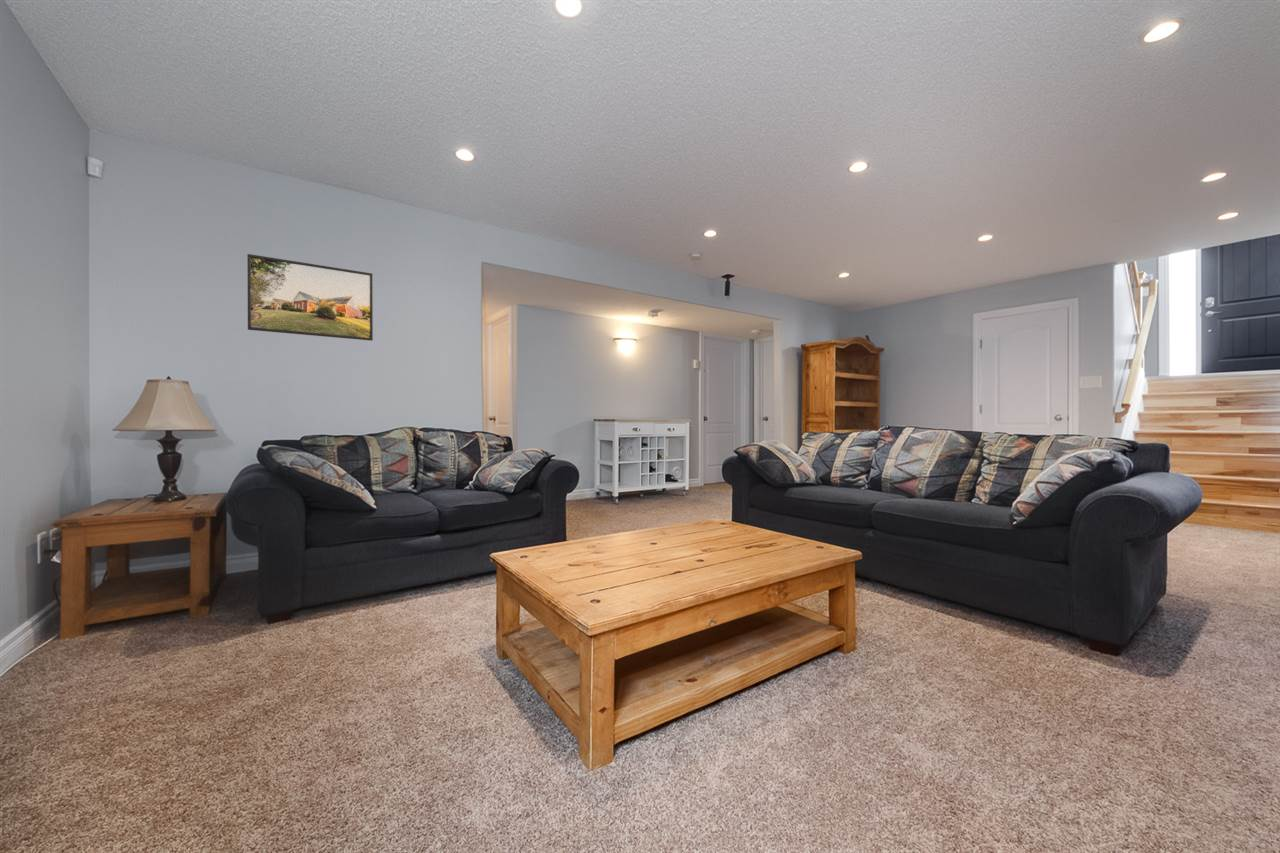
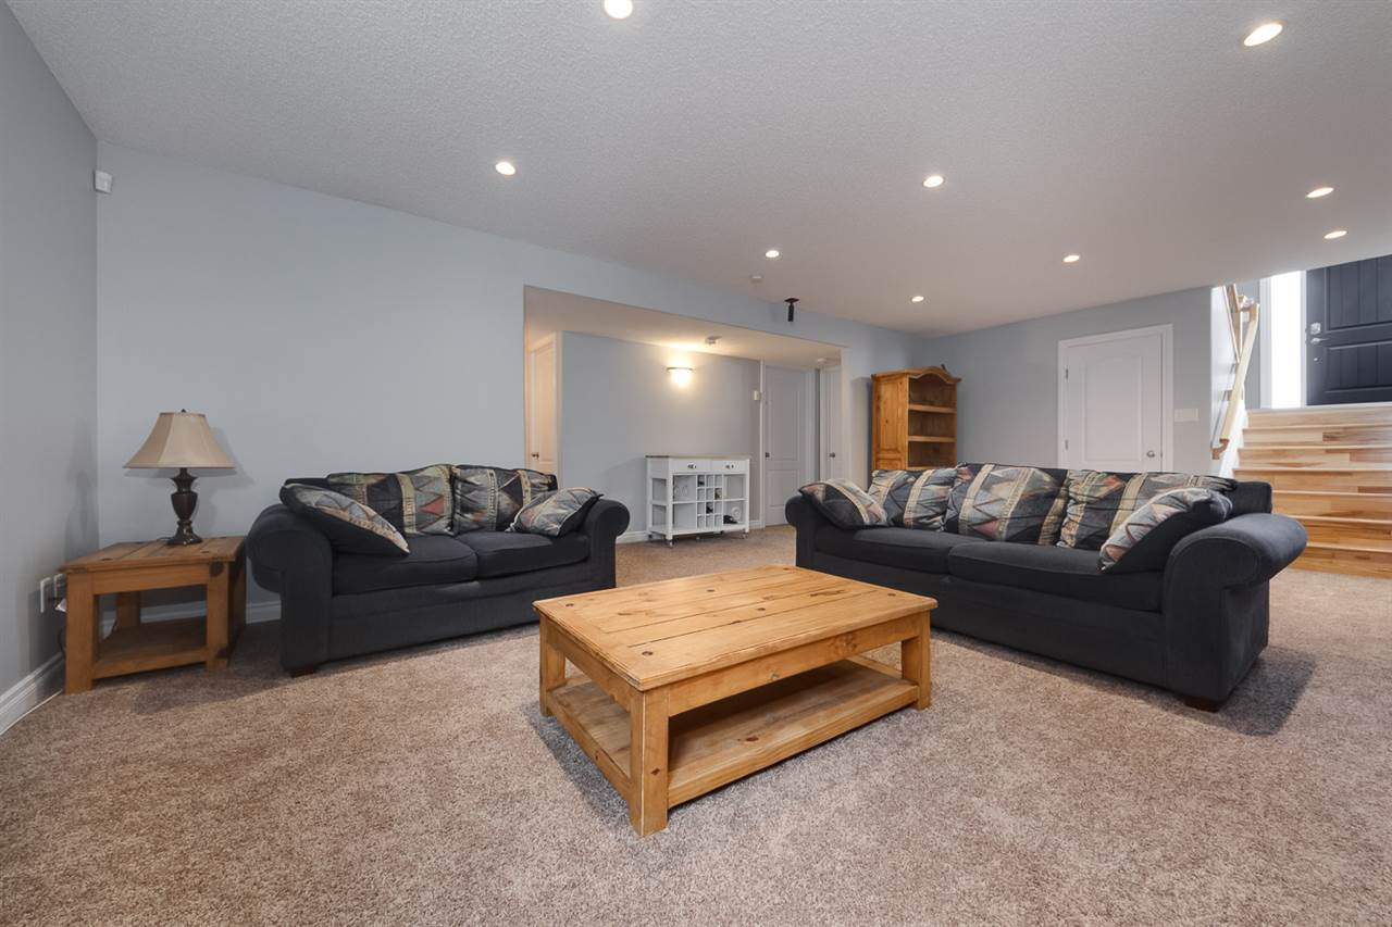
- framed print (313, 300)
